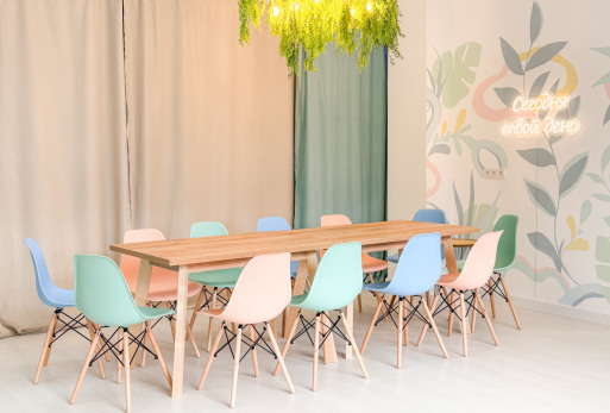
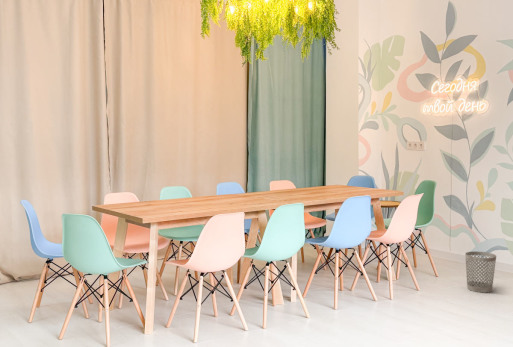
+ wastebasket (480, 271)
